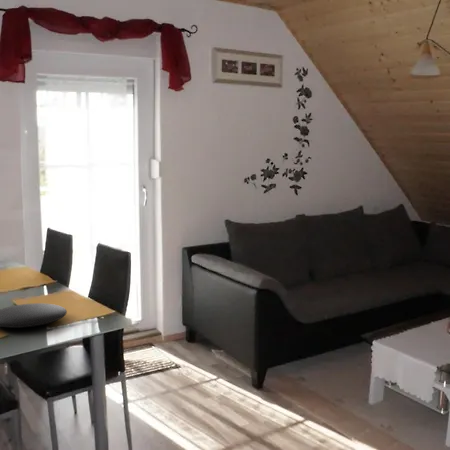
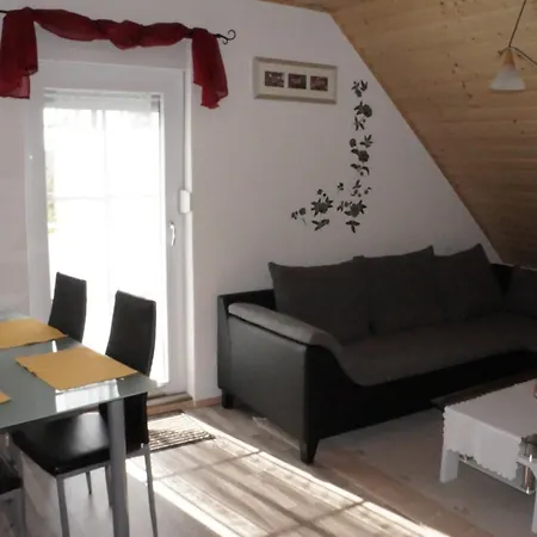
- plate (28, 314)
